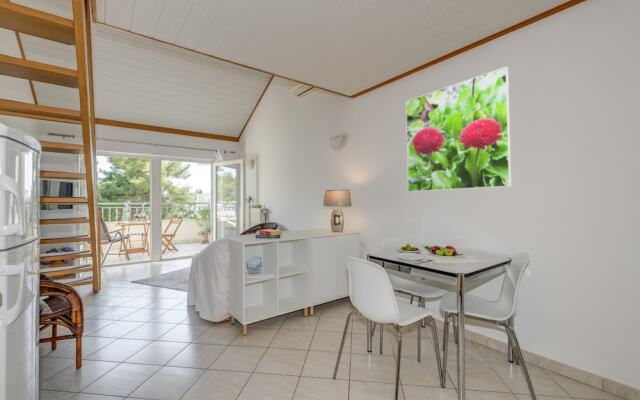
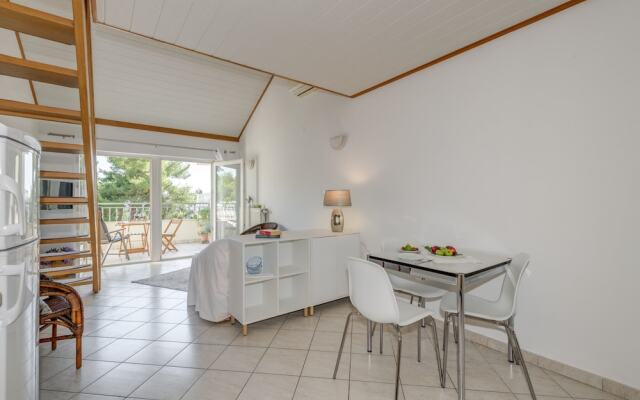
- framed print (451, 138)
